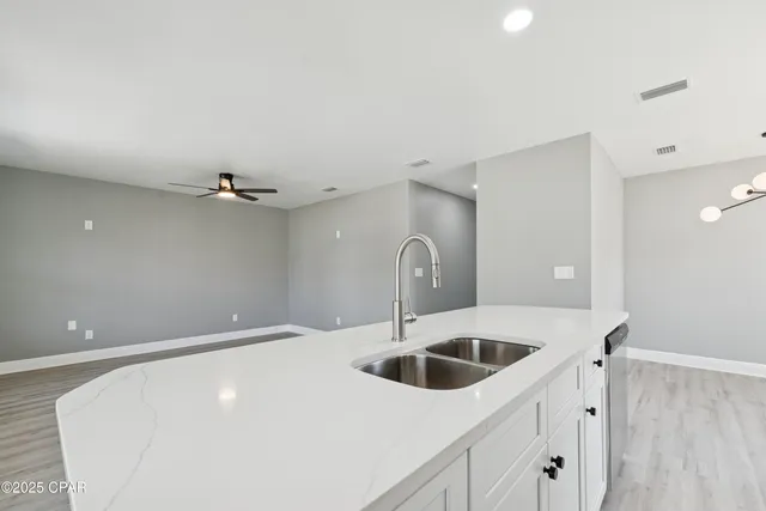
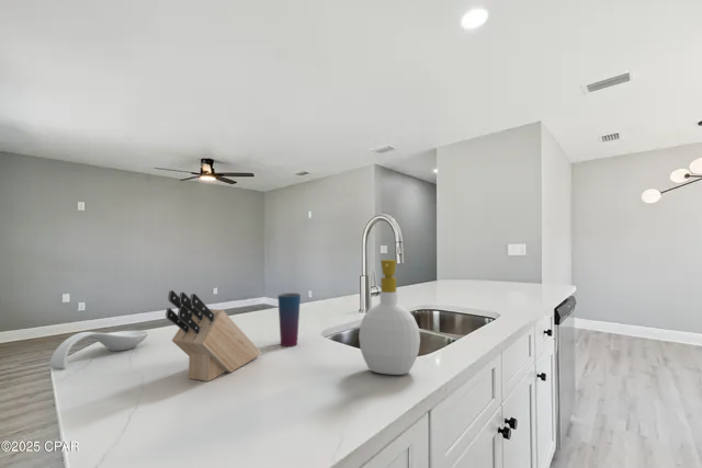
+ soap bottle (388, 315)
+ cup (288, 319)
+ knife block (215, 328)
+ spoon rest (104, 340)
